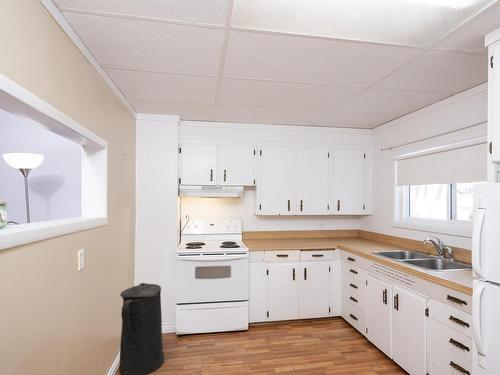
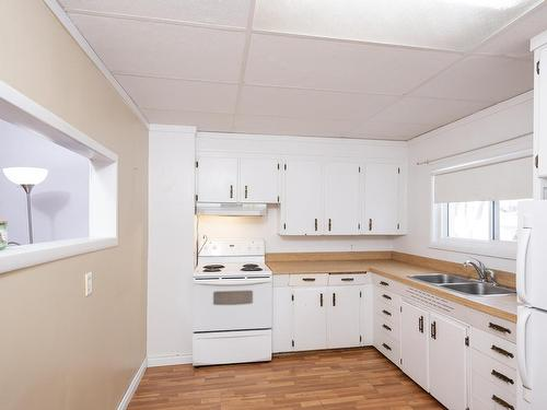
- trash can (141, 325)
